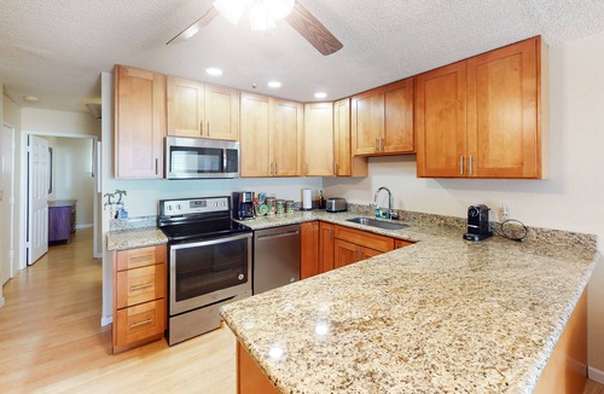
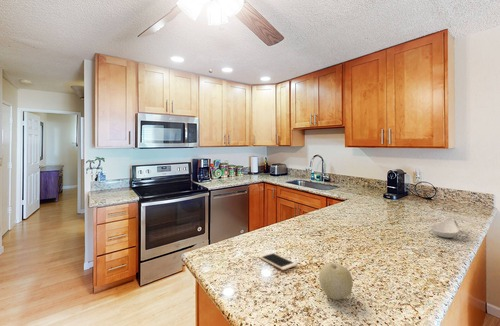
+ fruit (335, 280)
+ cell phone (276, 260)
+ spoon rest (447, 227)
